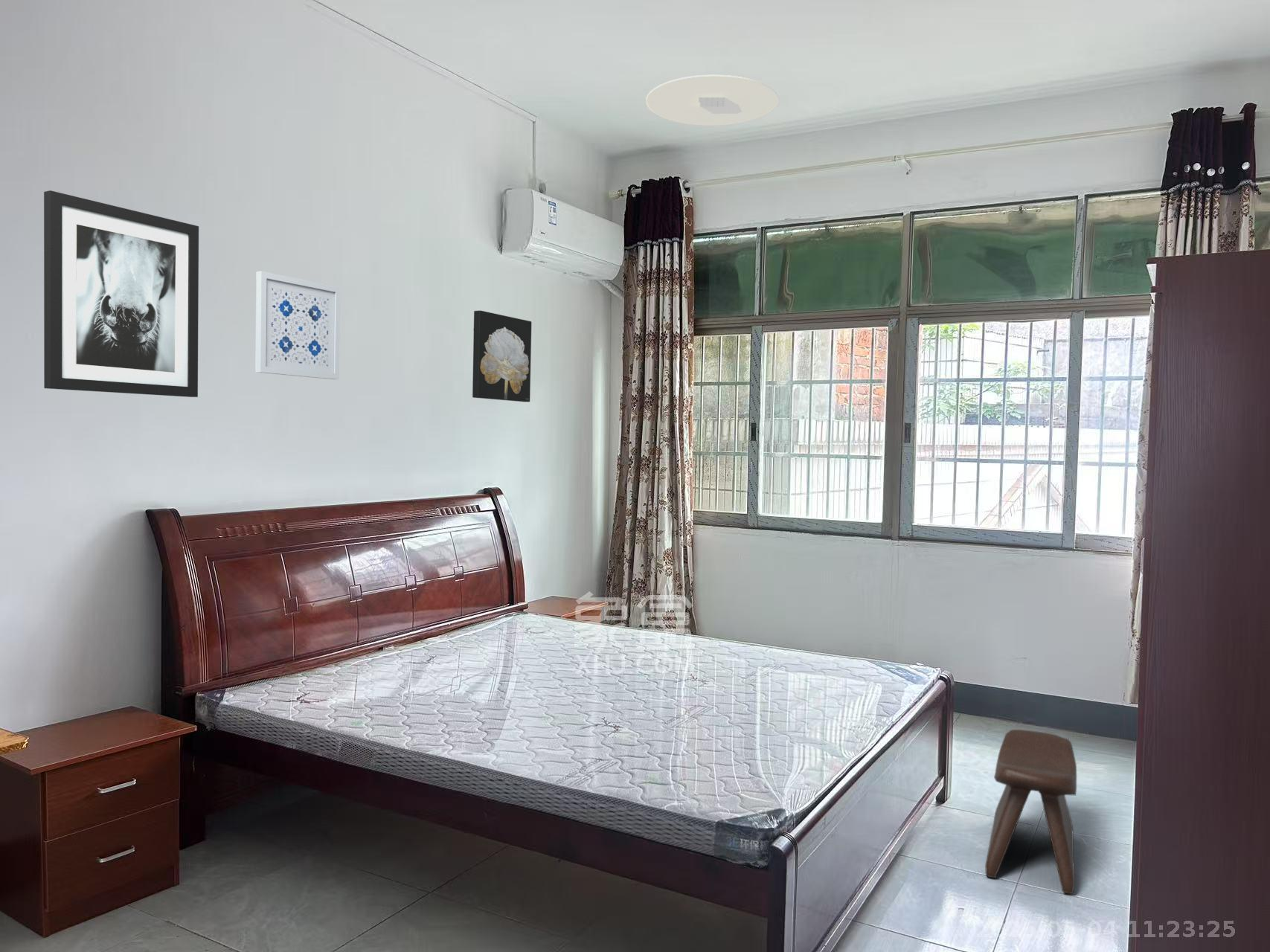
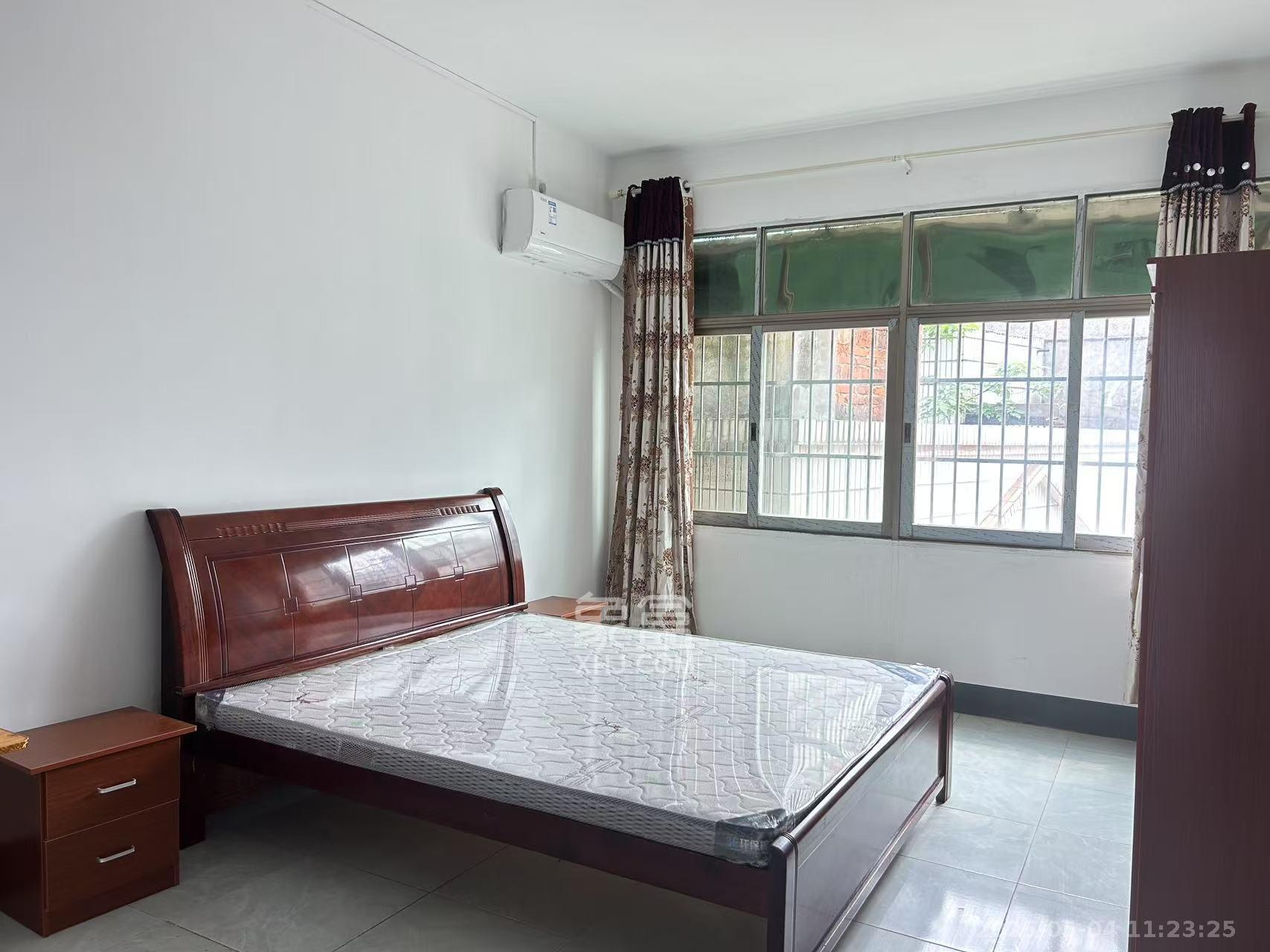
- wall art (502, 358)
- ceiling light (712, 95)
- wall art (299, 328)
- wall art (126, 302)
- stool (1026, 801)
